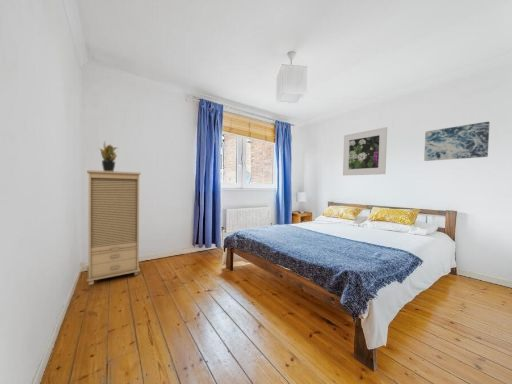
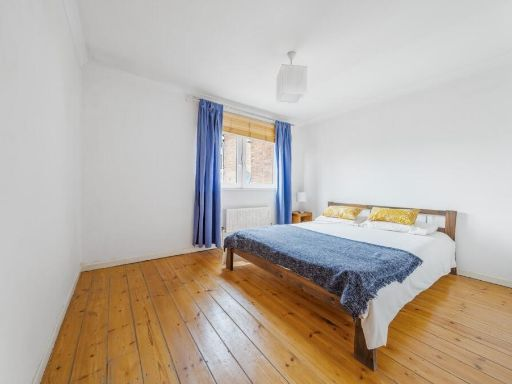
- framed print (363, 153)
- potted plant (109, 155)
- cabinet (113, 223)
- wall art (454, 143)
